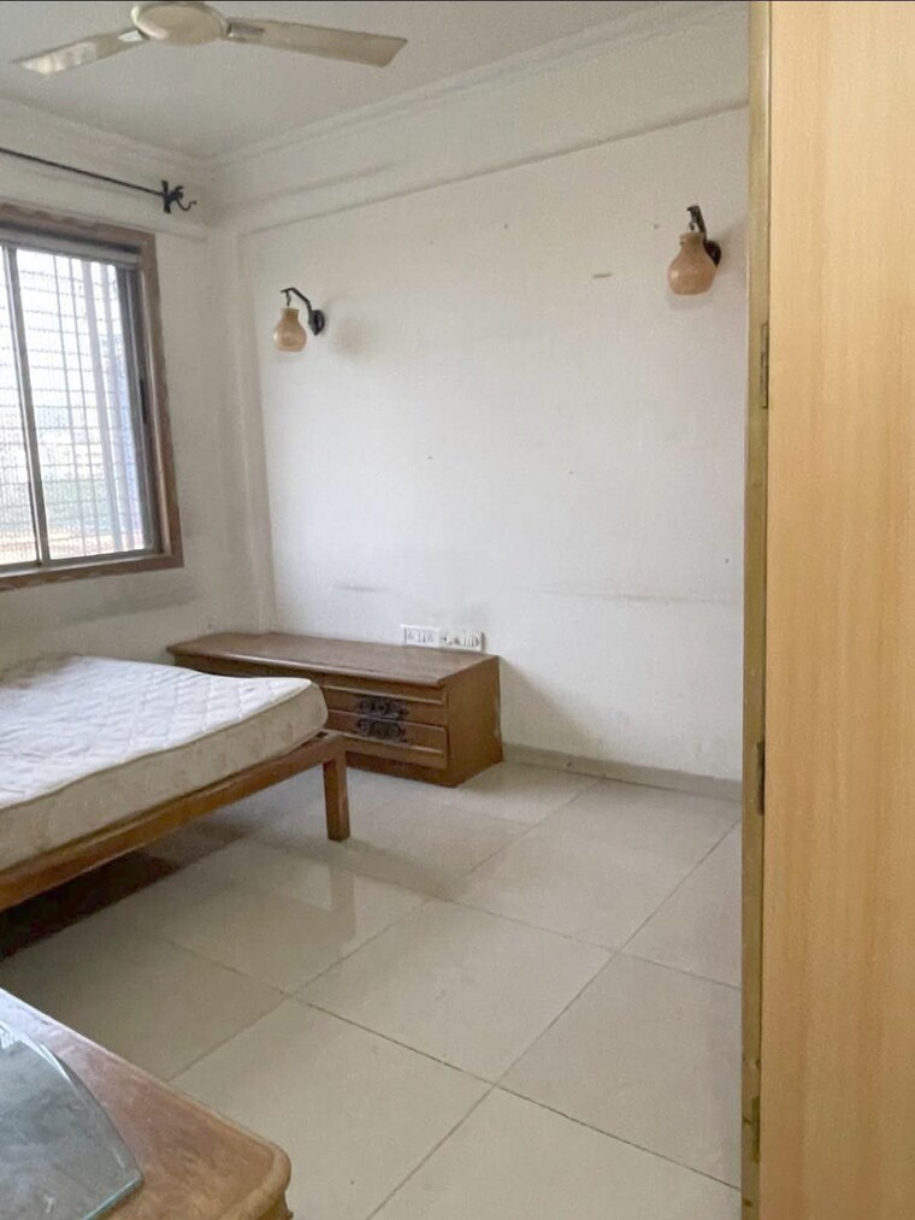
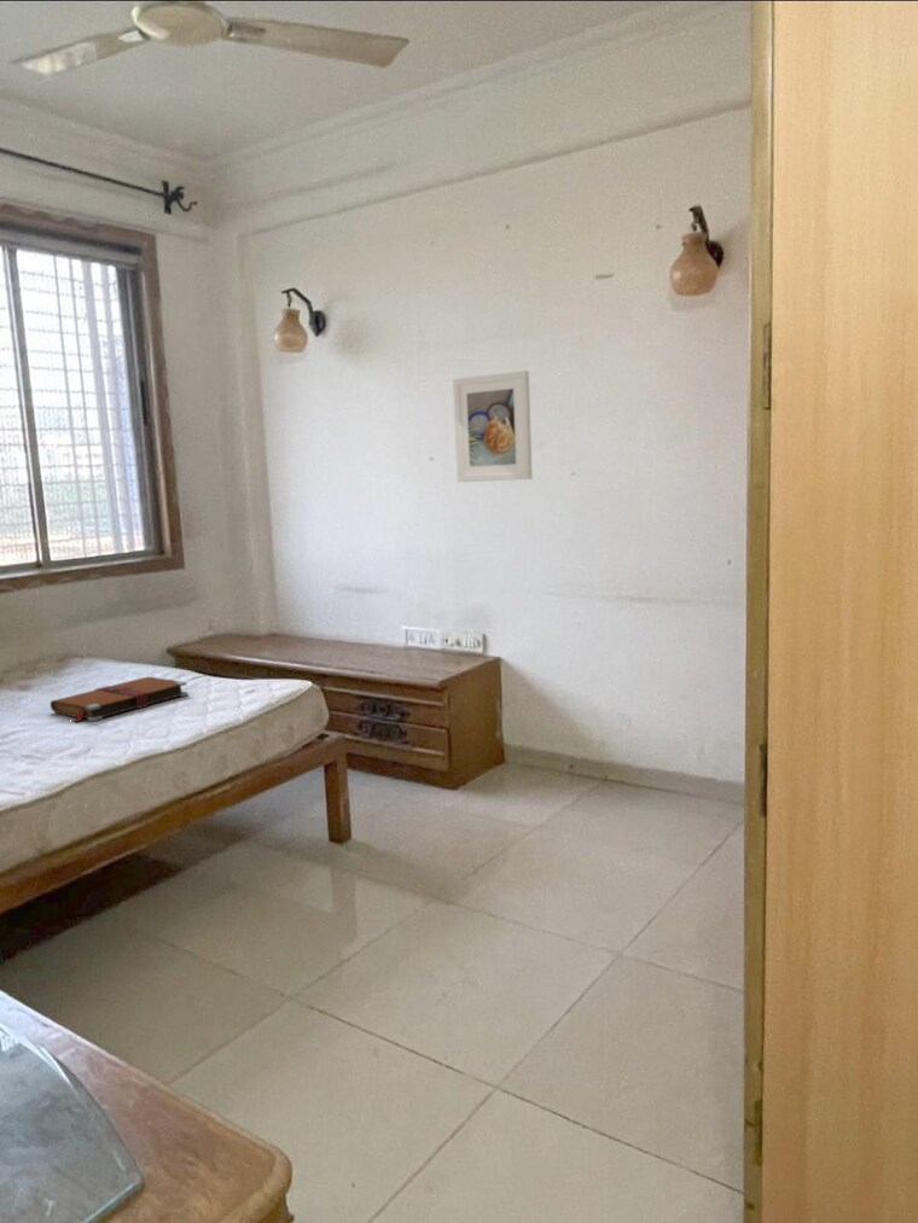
+ book (116, 697)
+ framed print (492, 427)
